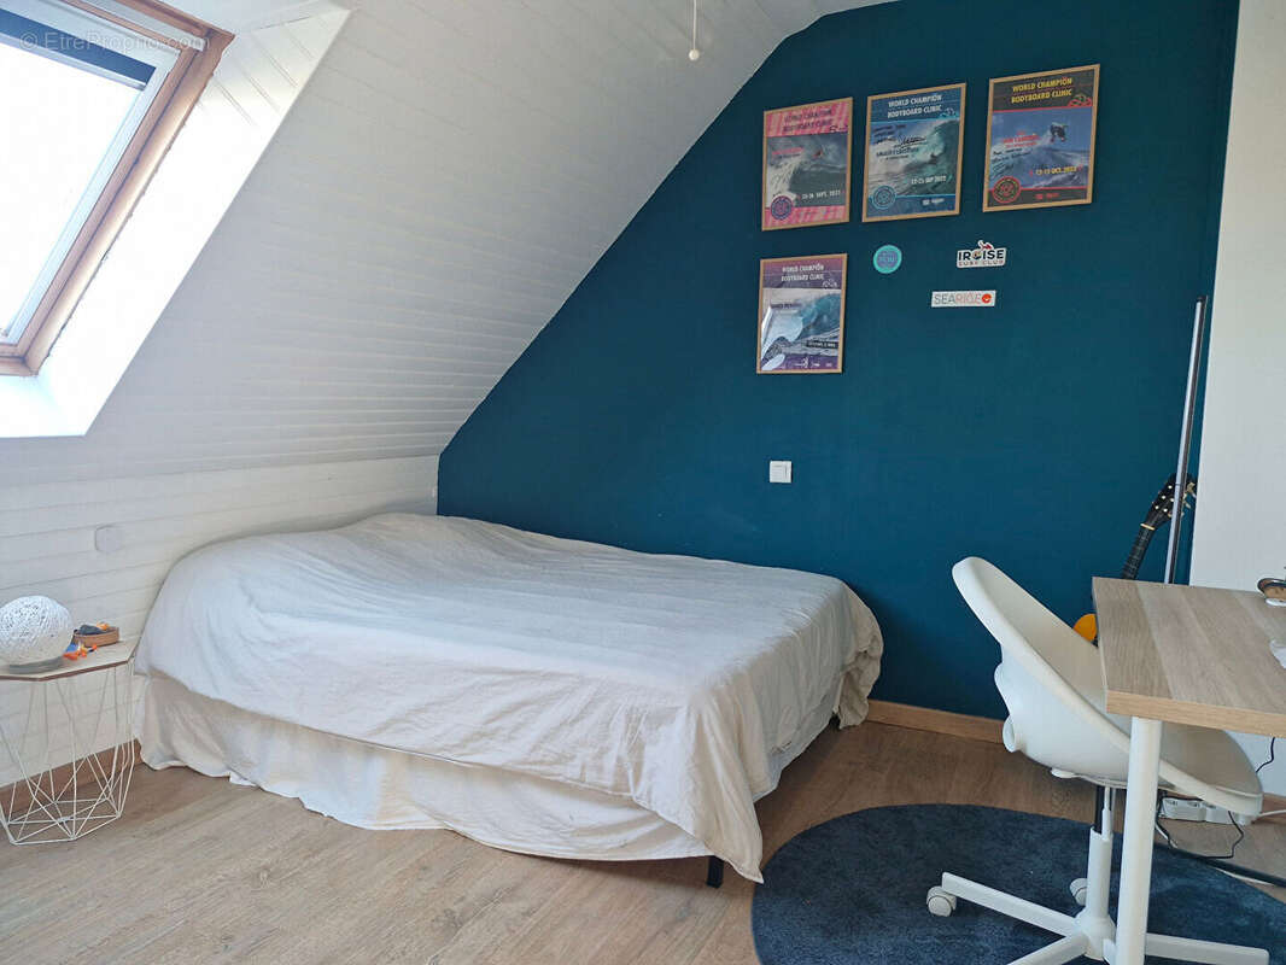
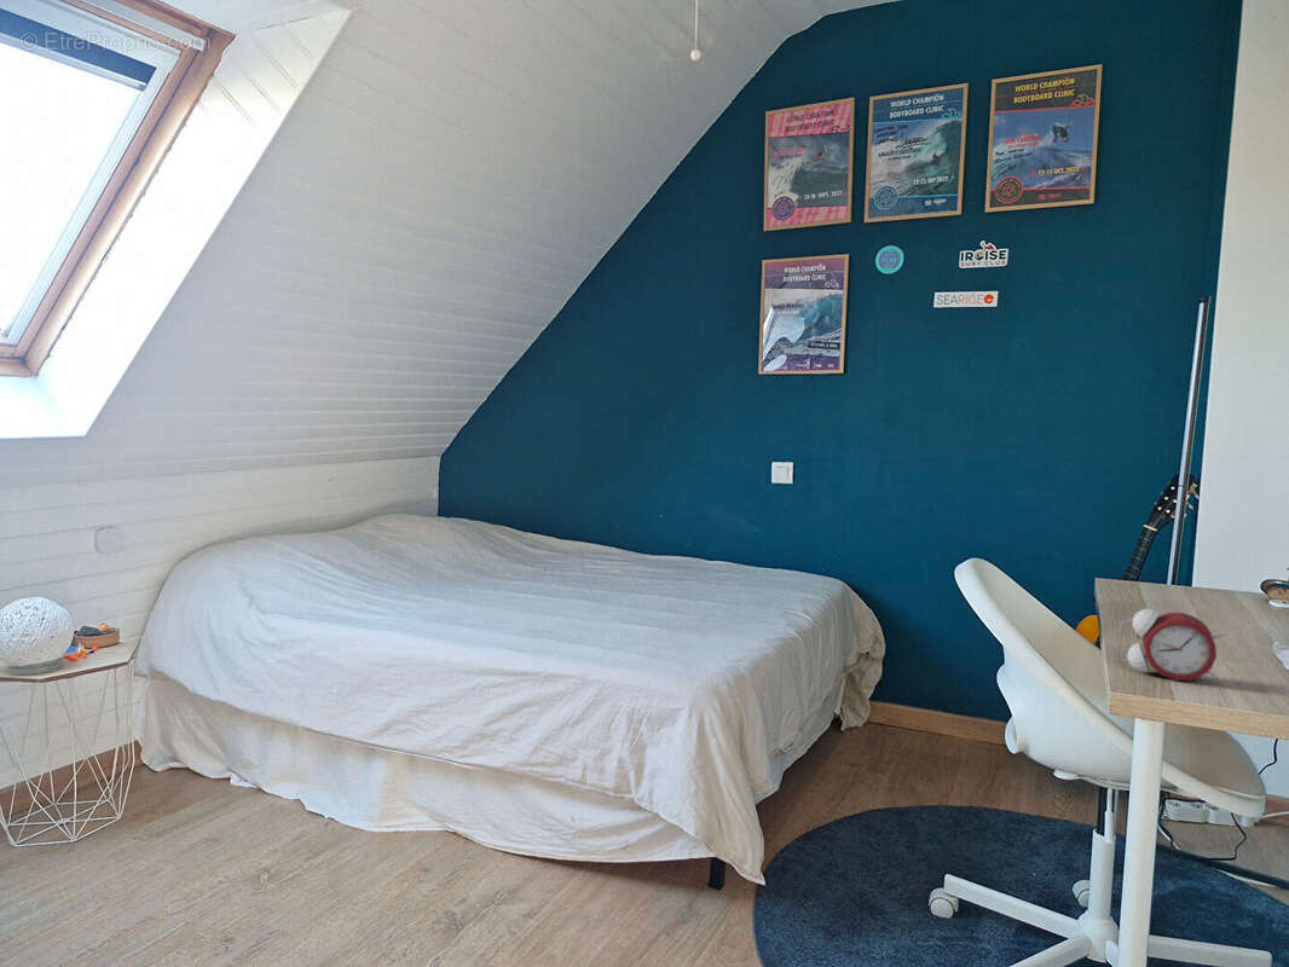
+ alarm clock (1169, 643)
